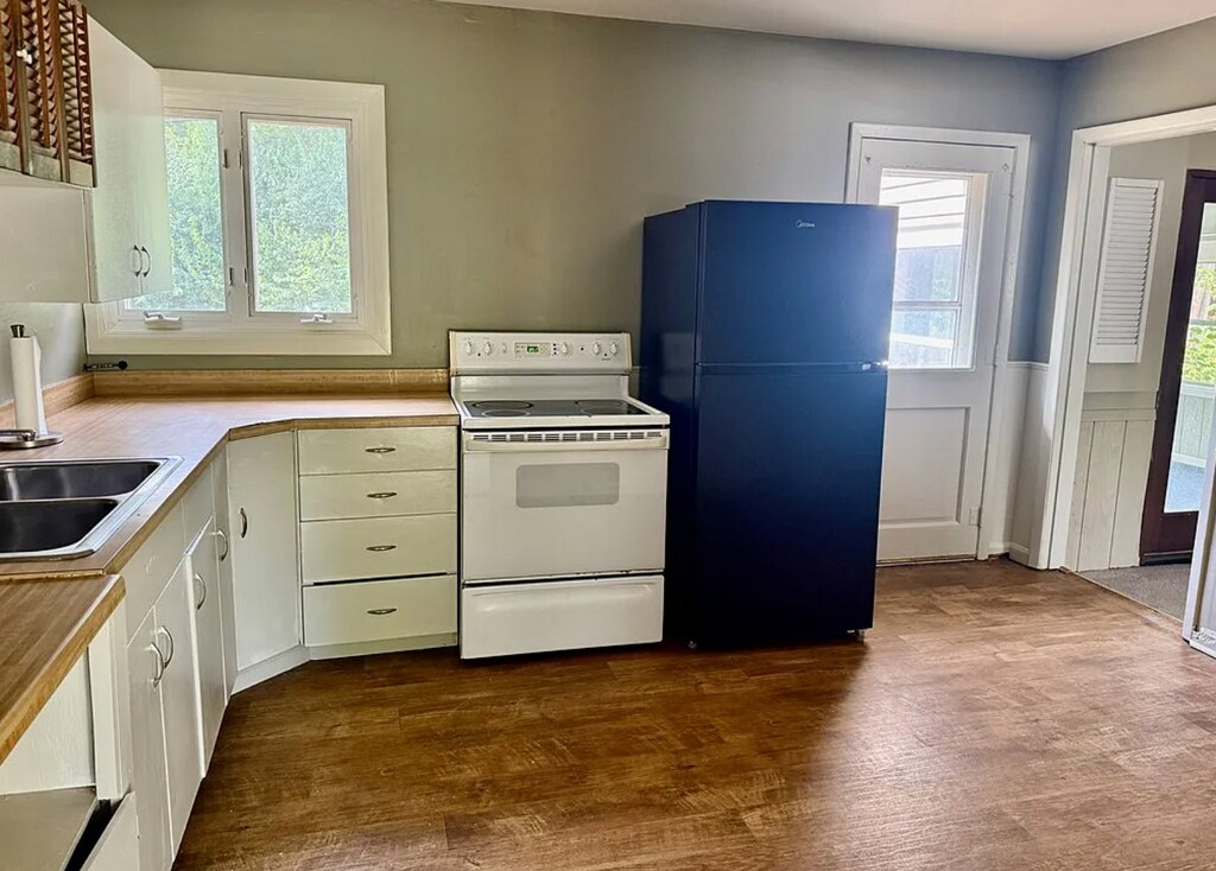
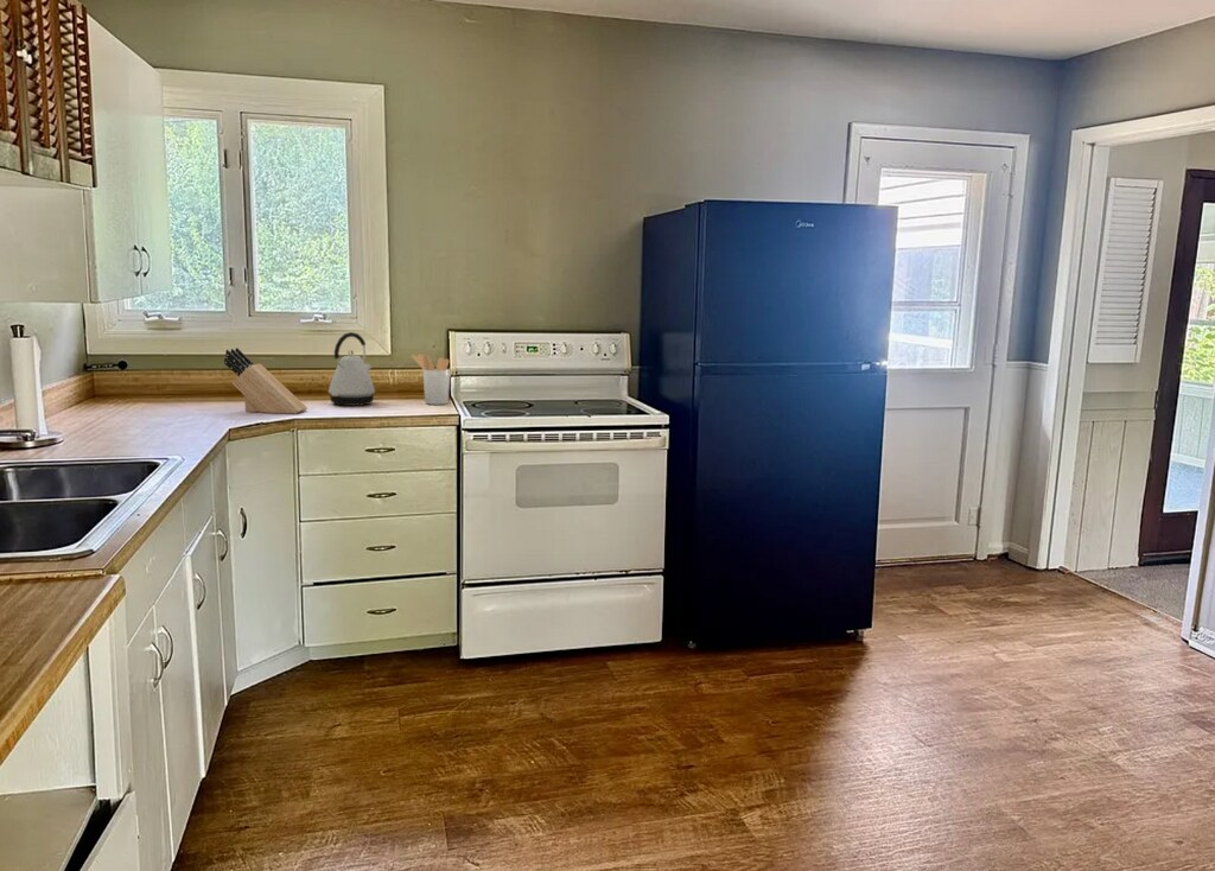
+ kettle (352, 368)
+ utensil holder (431, 377)
+ knife block (263, 380)
